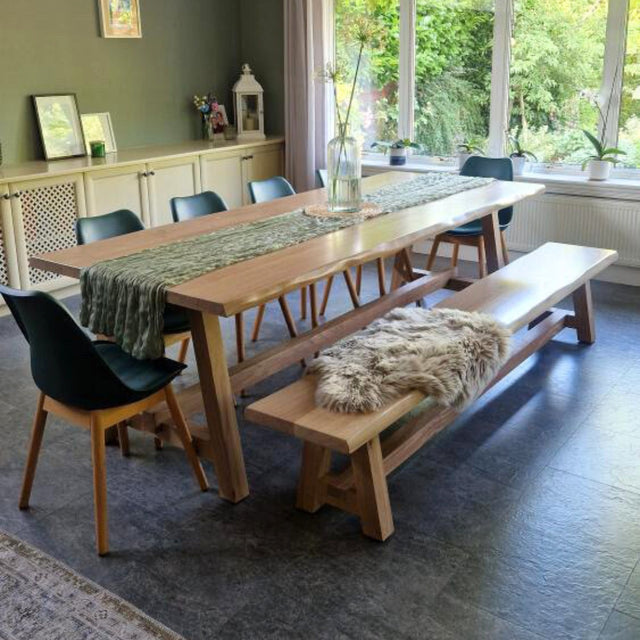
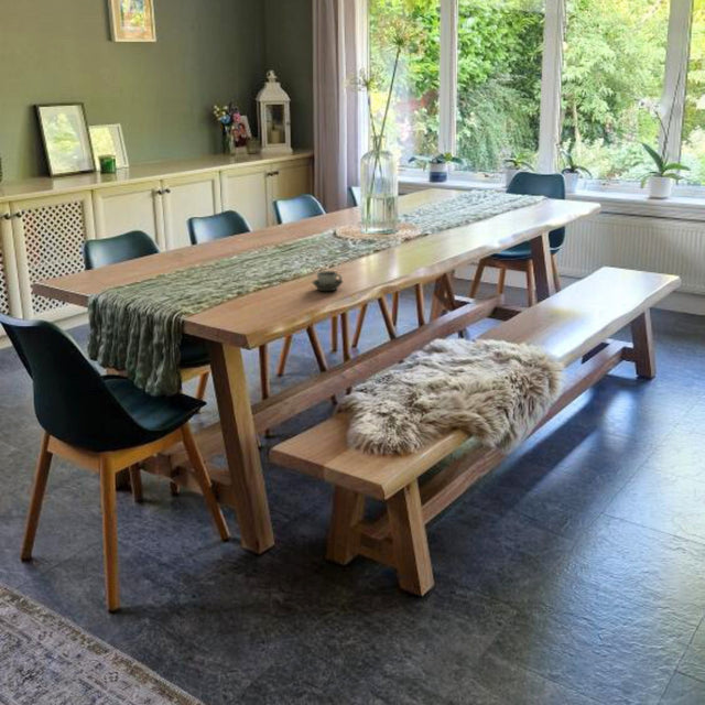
+ cup (327, 281)
